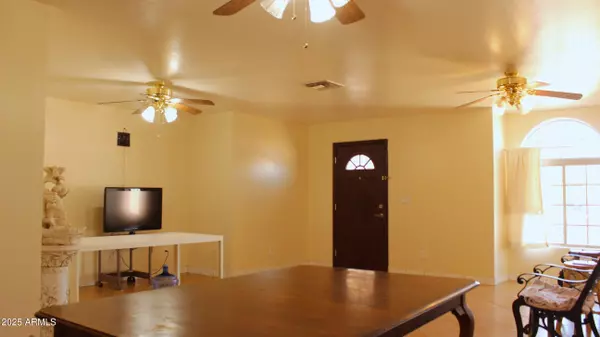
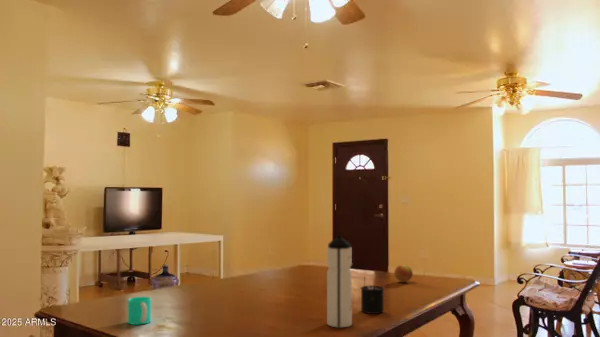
+ cup (140, 311)
+ fruit (403, 273)
+ candle (372, 294)
+ water bottle (339, 279)
